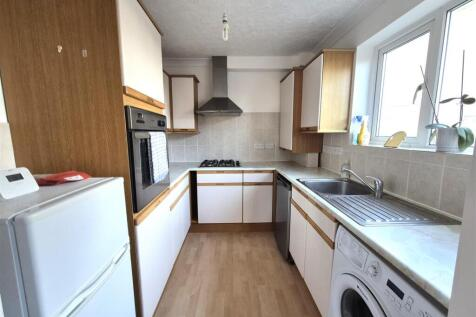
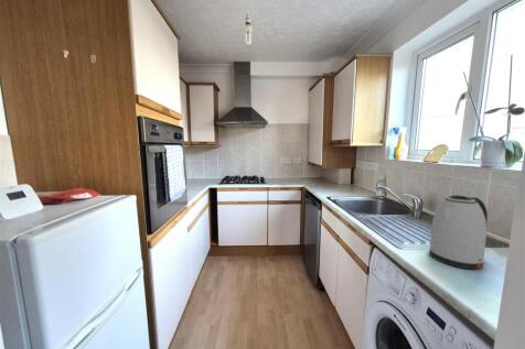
+ kettle (463, 227)
